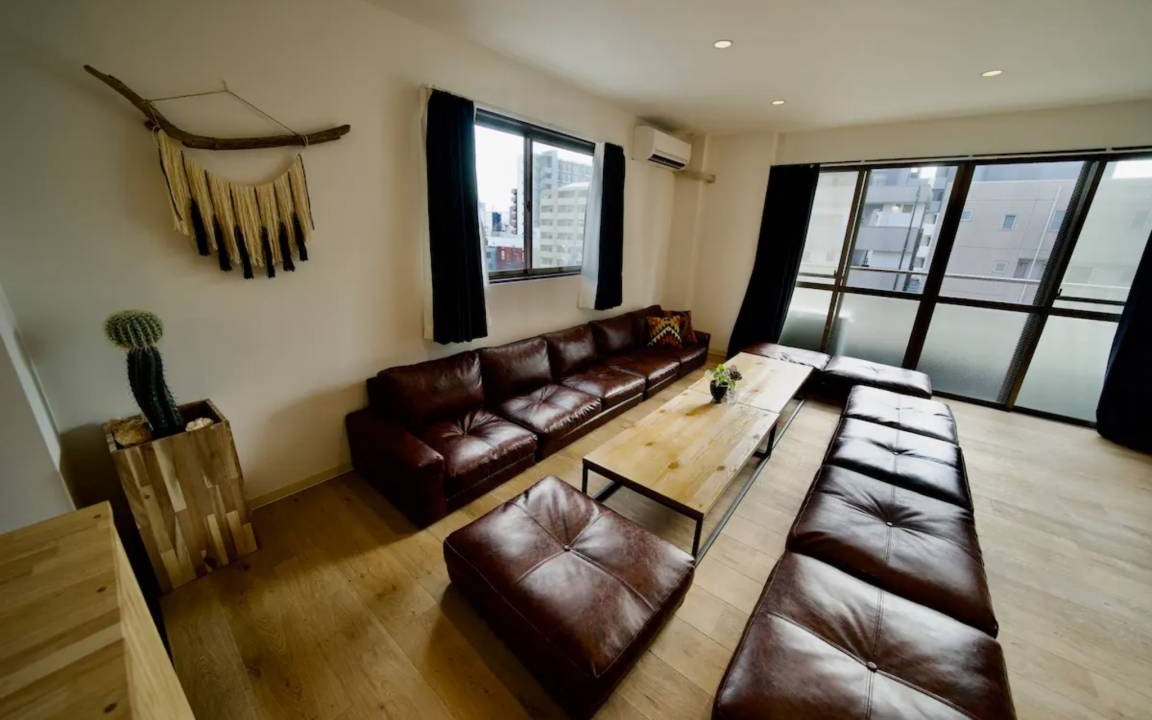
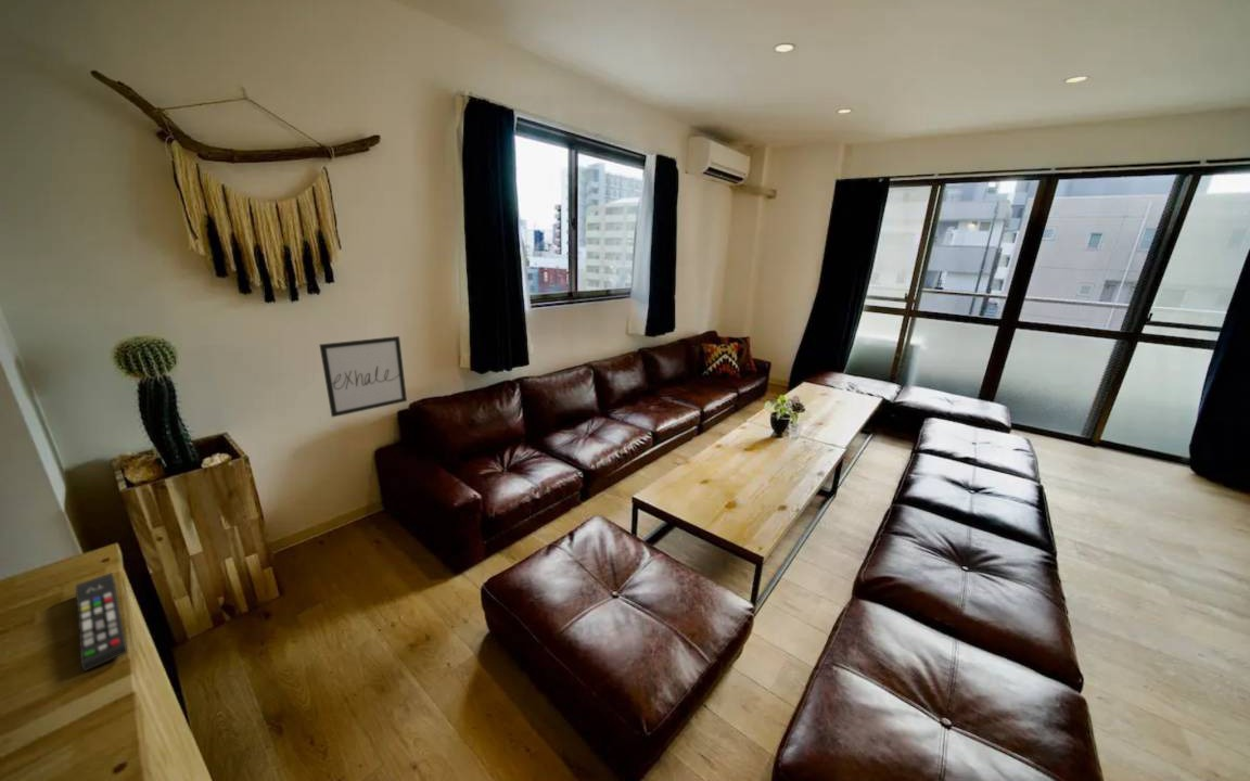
+ wall art (366, 374)
+ remote control (99, 615)
